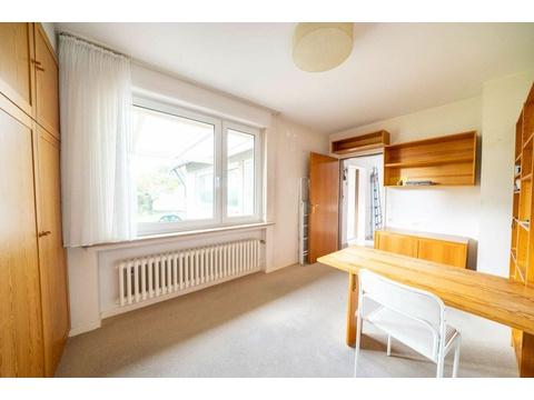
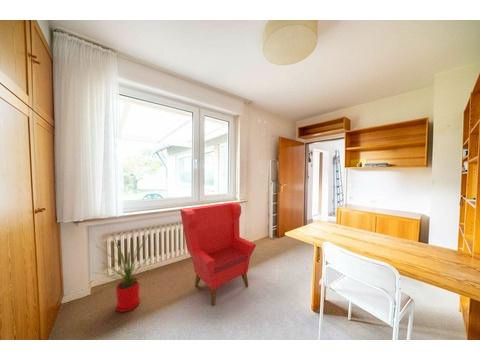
+ house plant (127, 269)
+ armchair (219, 246)
